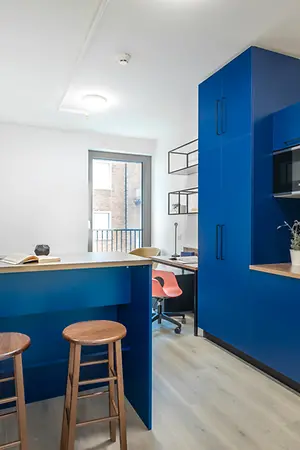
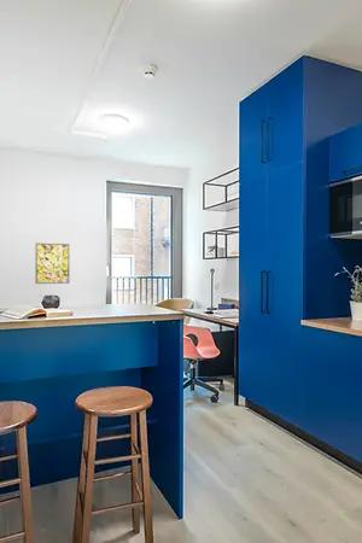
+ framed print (52, 263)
